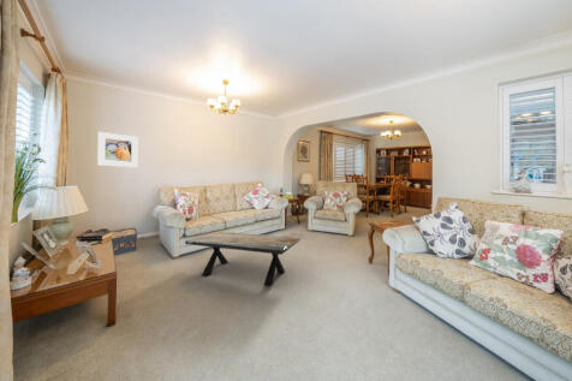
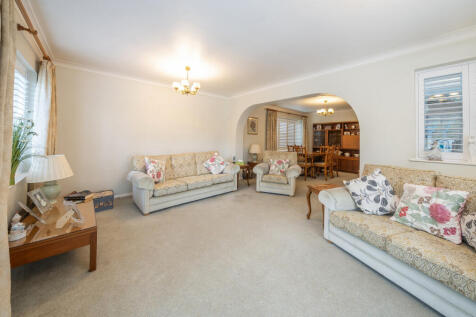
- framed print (118, 150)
- coffee table (245, 250)
